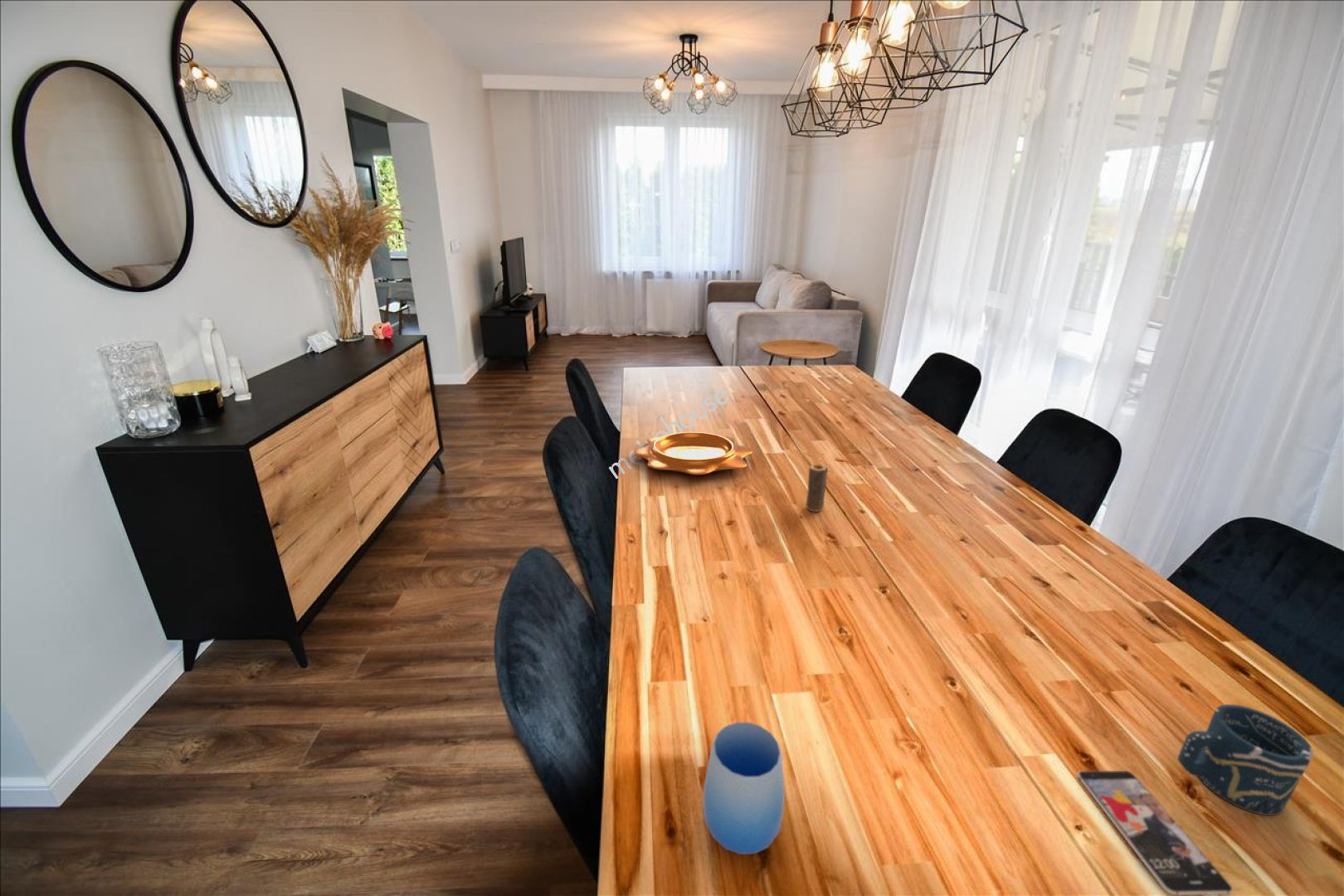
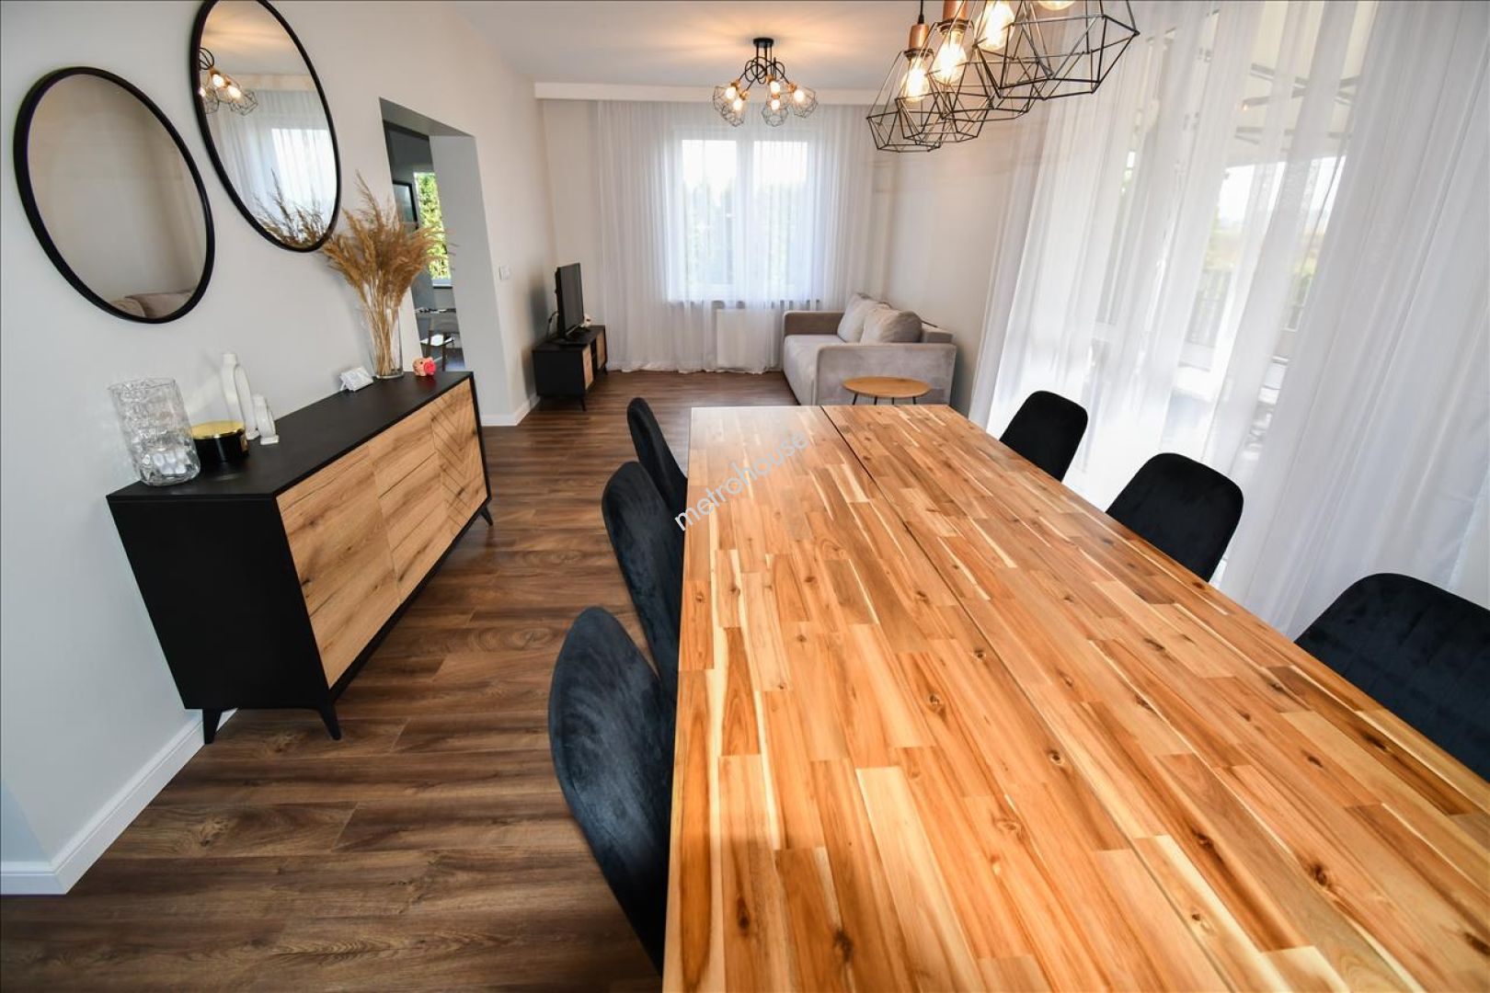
- candle (816, 487)
- smartphone (1147, 826)
- cup (743, 786)
- decorative bowl (694, 451)
- cup (1236, 757)
